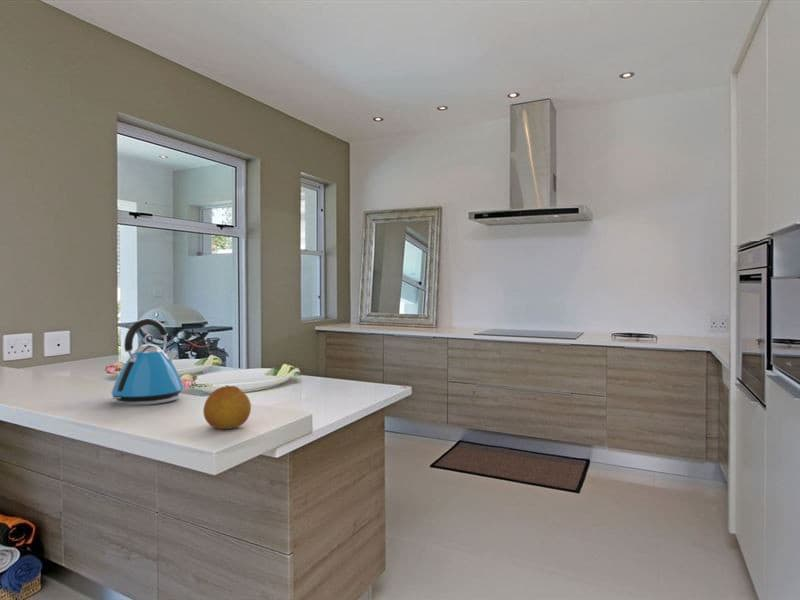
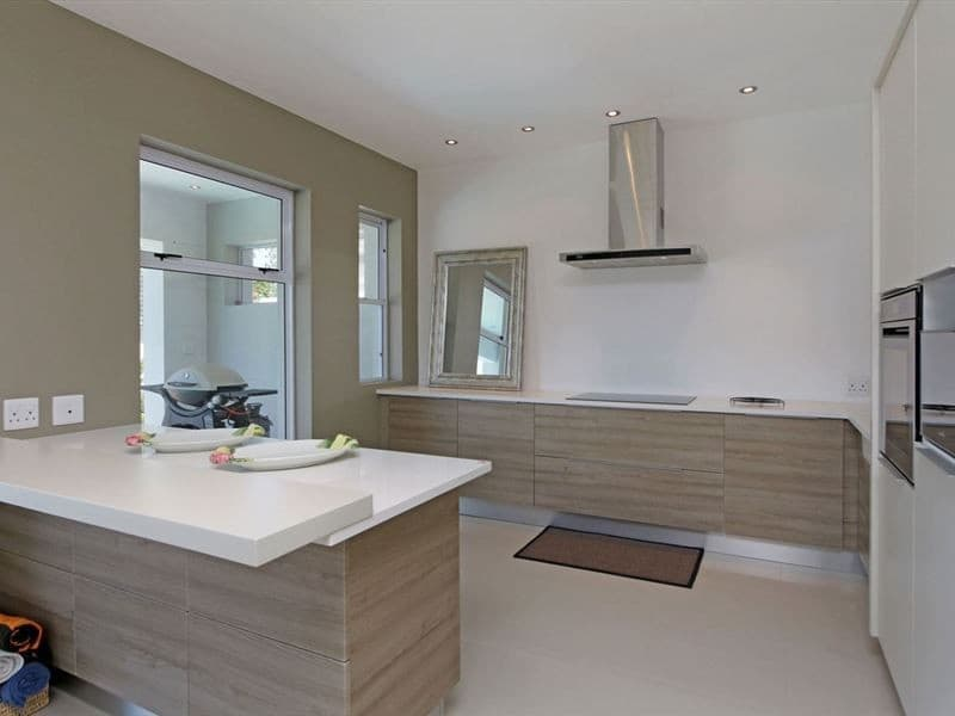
- fruit (227, 405)
- kettle (146, 359)
